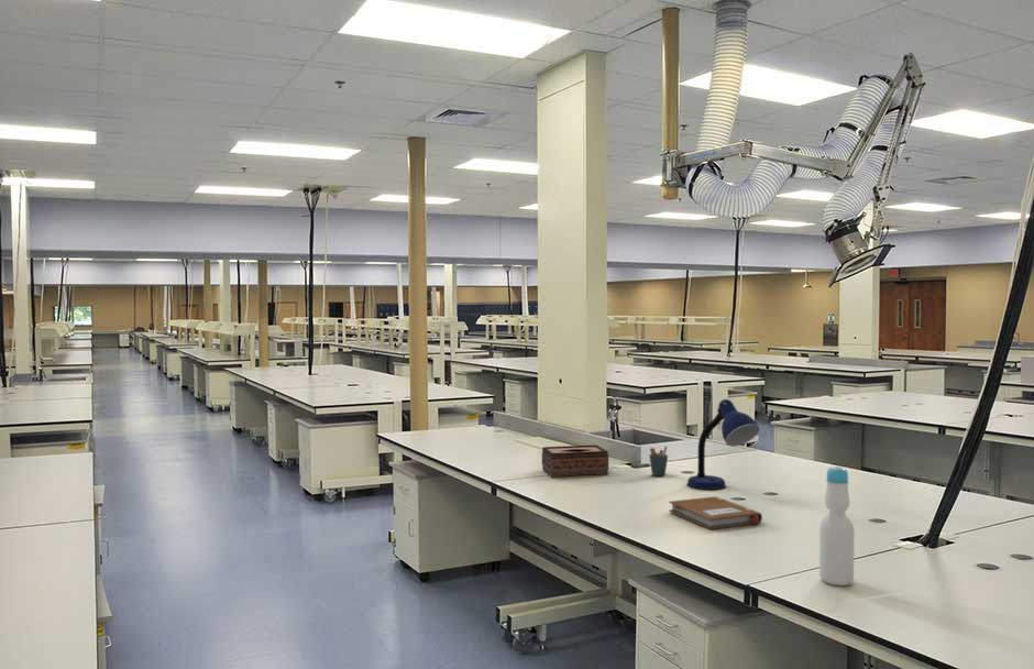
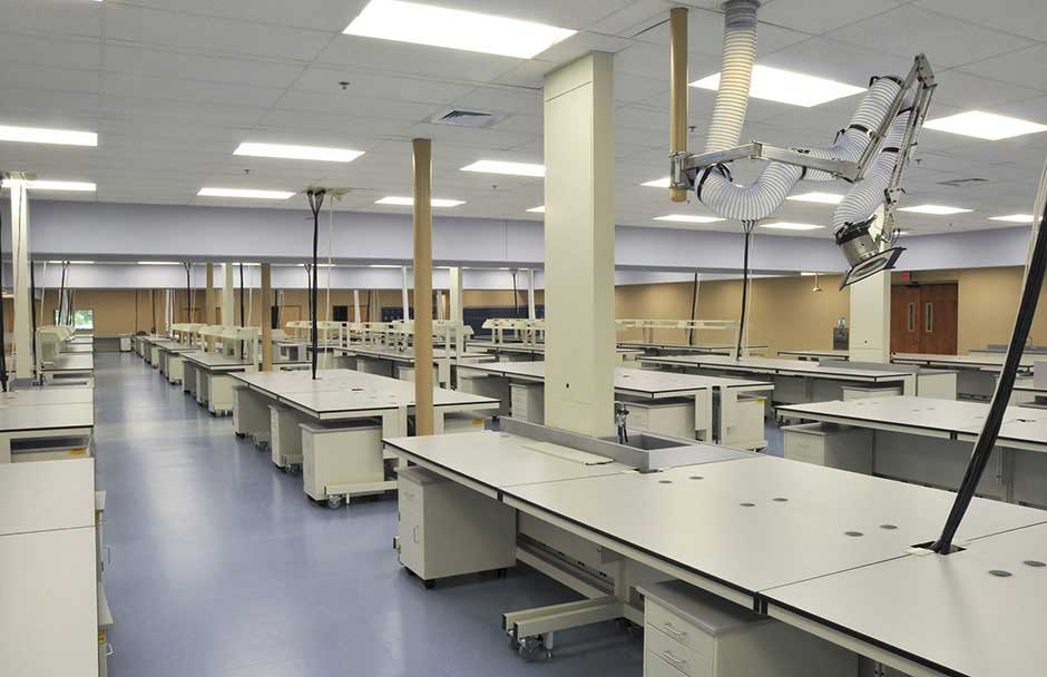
- pen holder (658, 459)
- tissue box (574, 460)
- notebook (715, 512)
- desk lamp (725, 441)
- bottle (836, 524)
